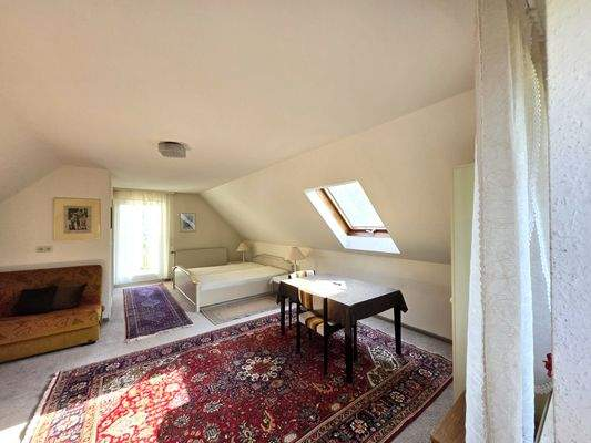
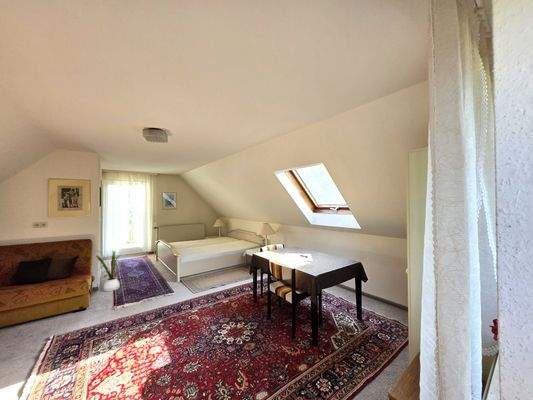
+ house plant (109, 268)
